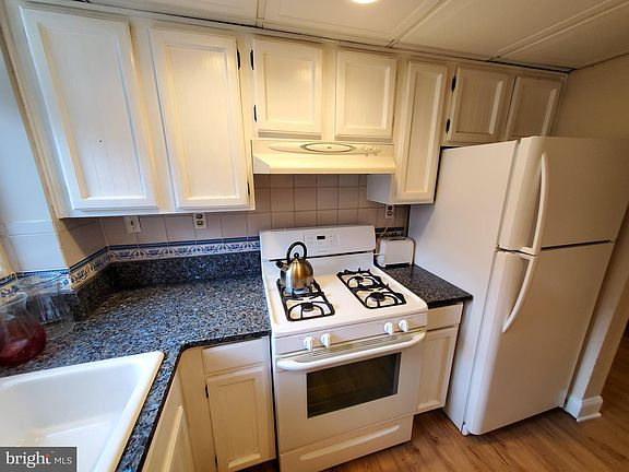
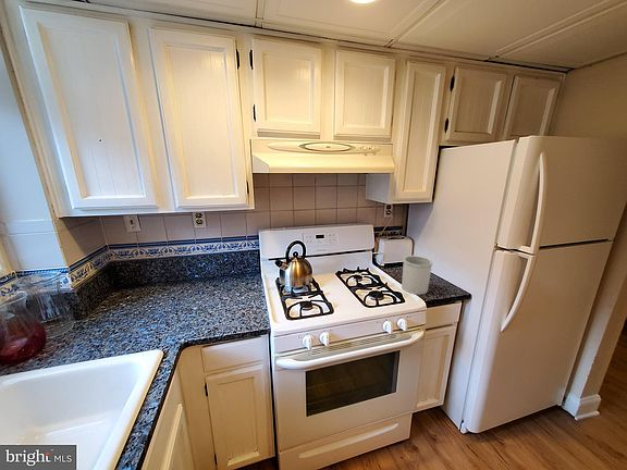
+ utensil holder (416, 274)
